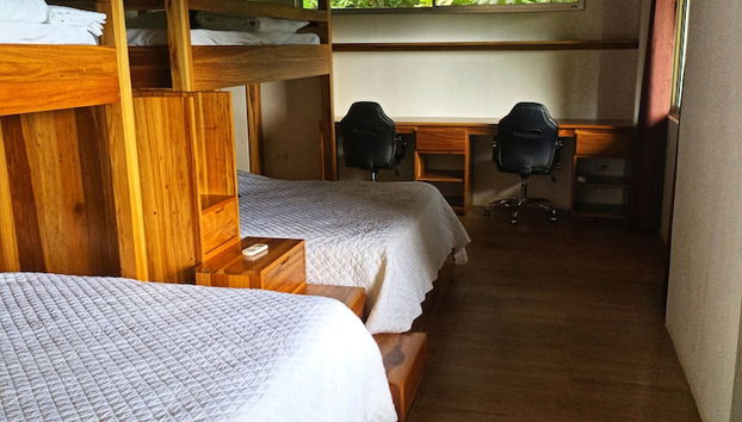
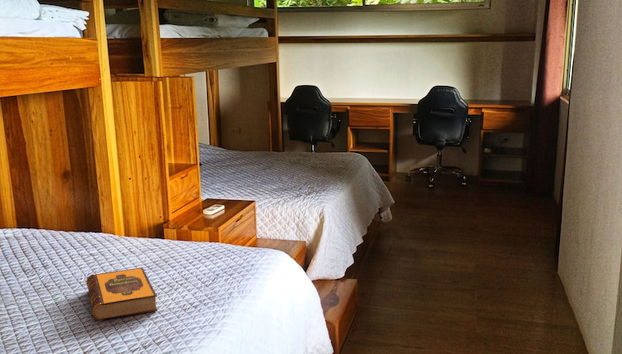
+ hardback book (120, 292)
